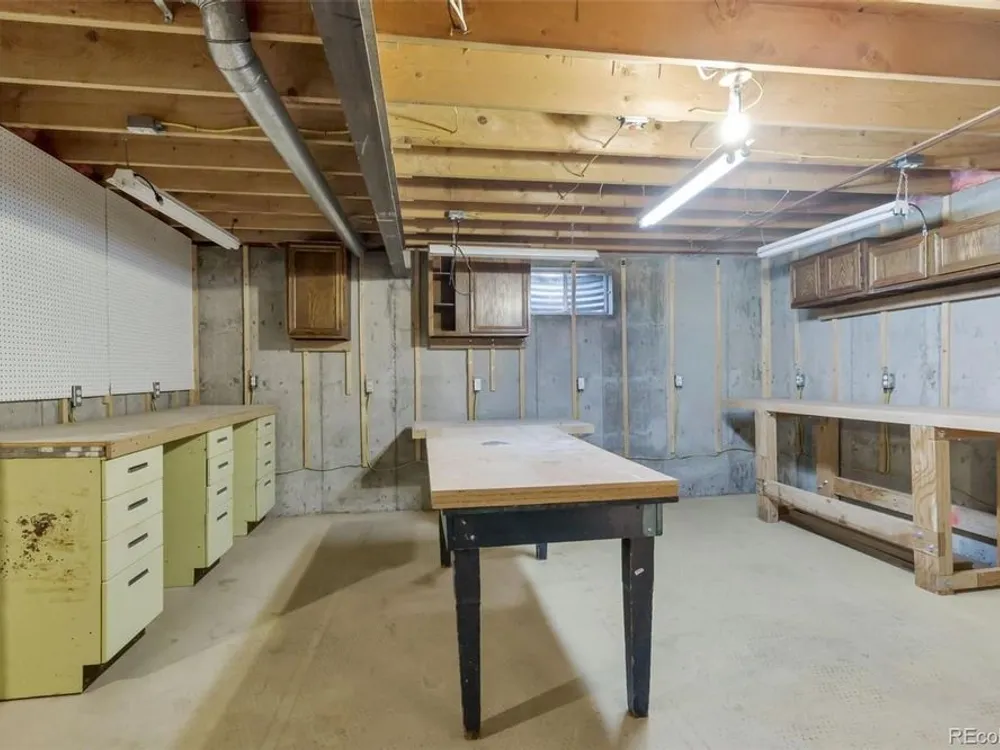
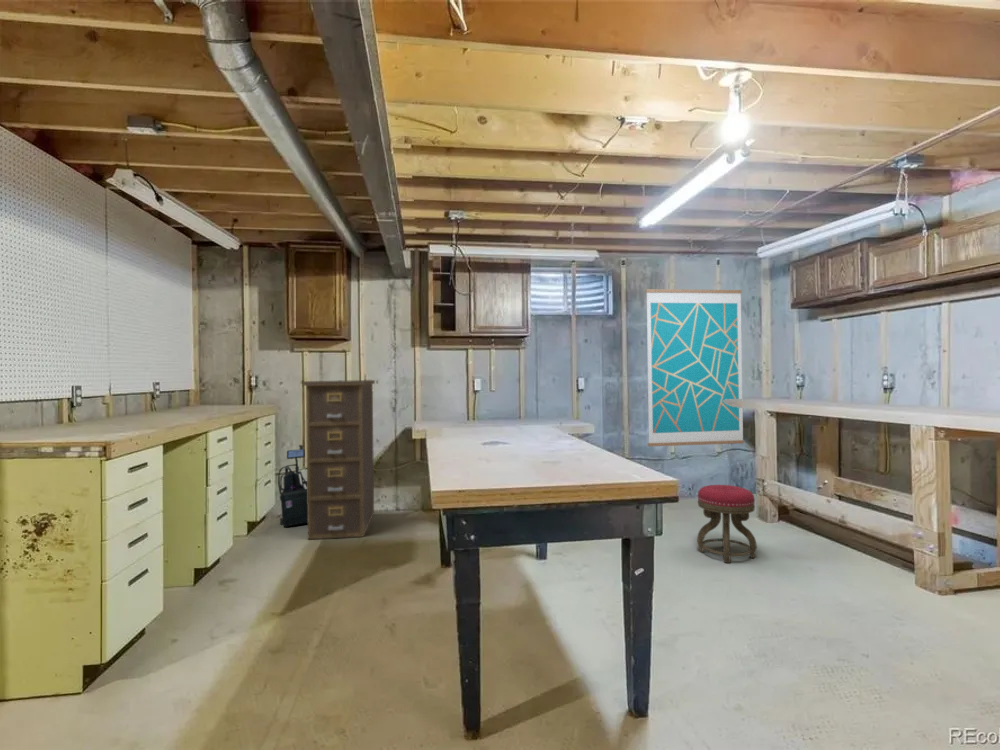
+ stool (725, 521)
+ vacuum cleaner (295, 484)
+ wall art (695, 367)
+ filing cabinet (342, 453)
